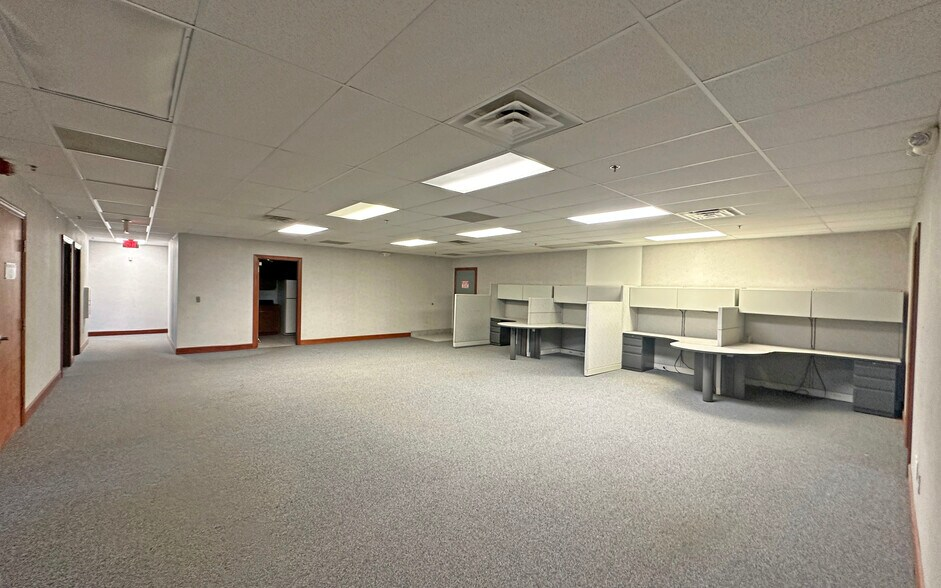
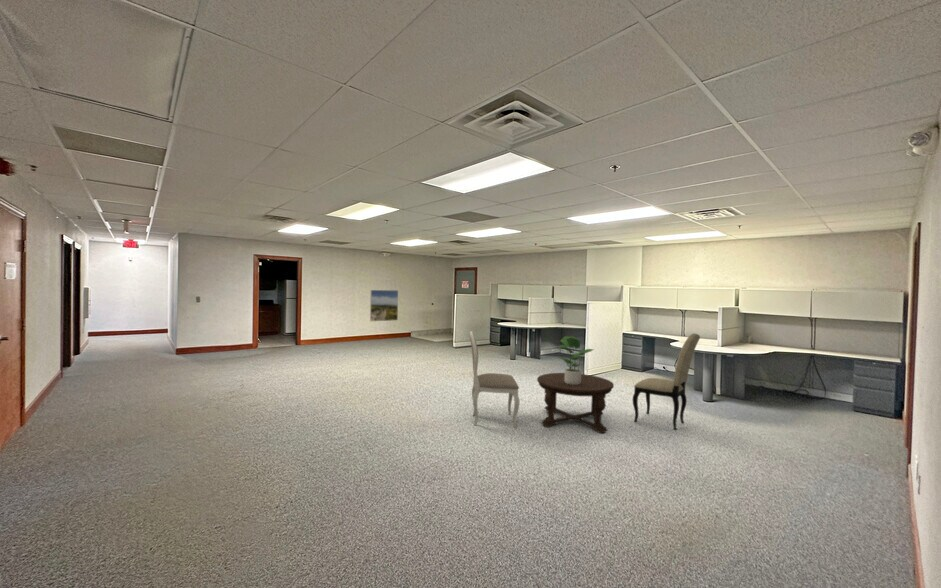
+ dining chair (492, 376)
+ potted plant (575, 359)
+ coffee table (574, 395)
+ dining chair (662, 379)
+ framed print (384, 305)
